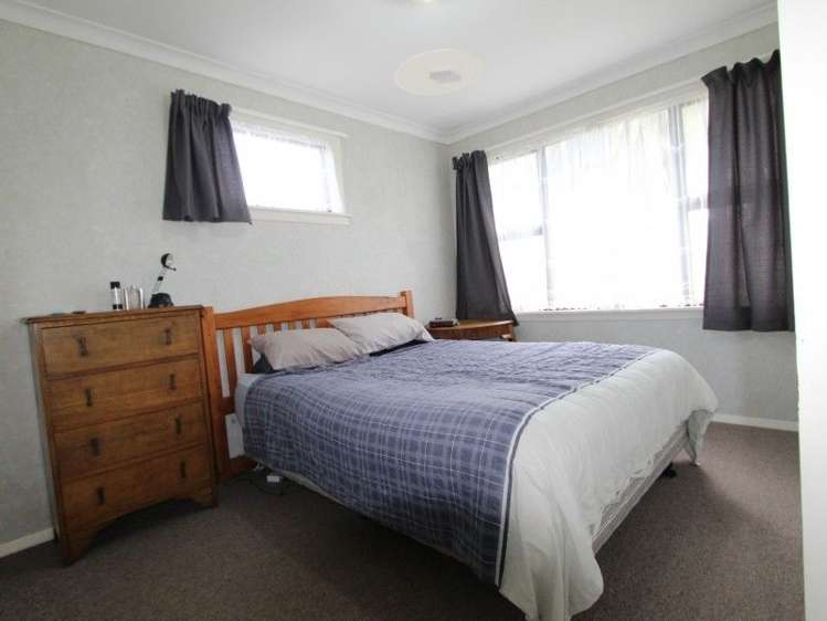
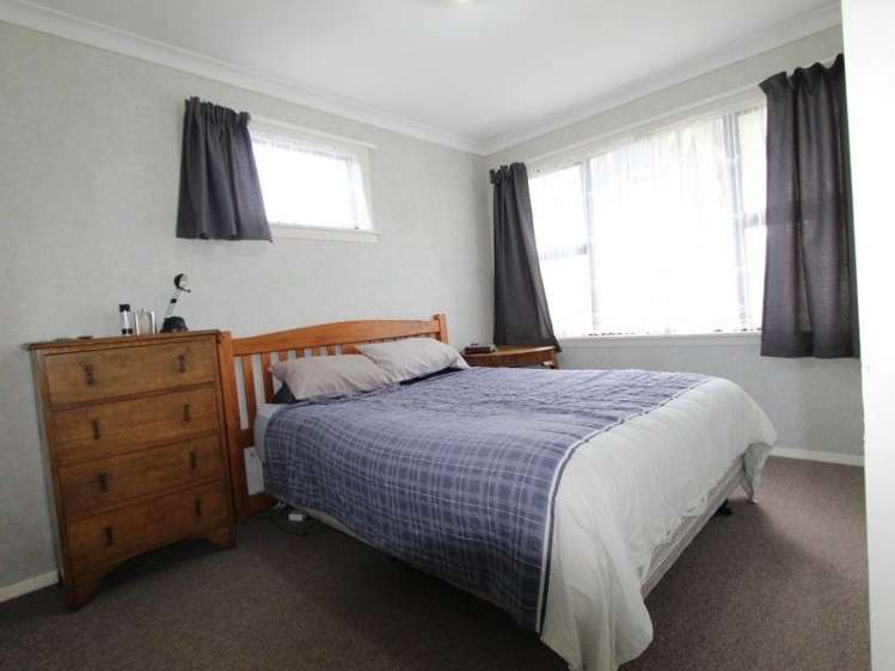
- ceiling light (438, 70)
